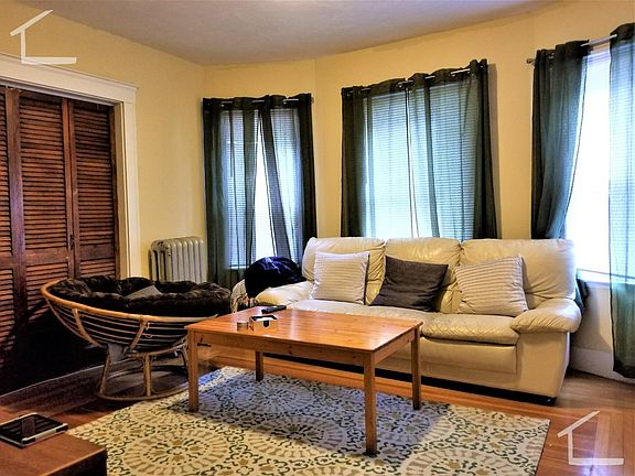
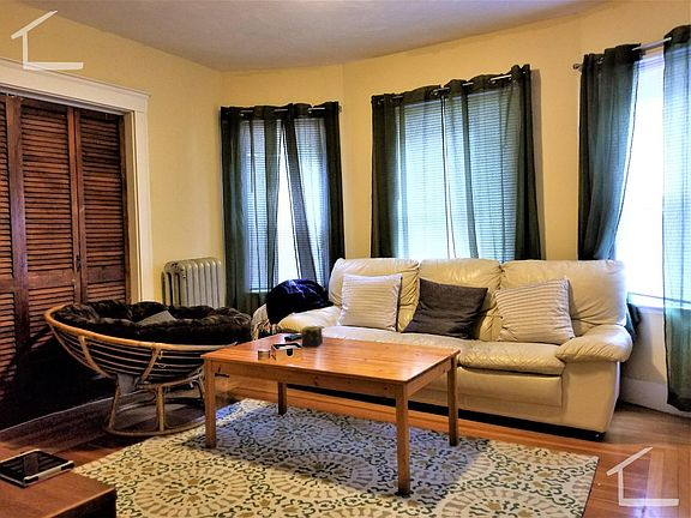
+ candle (312, 336)
